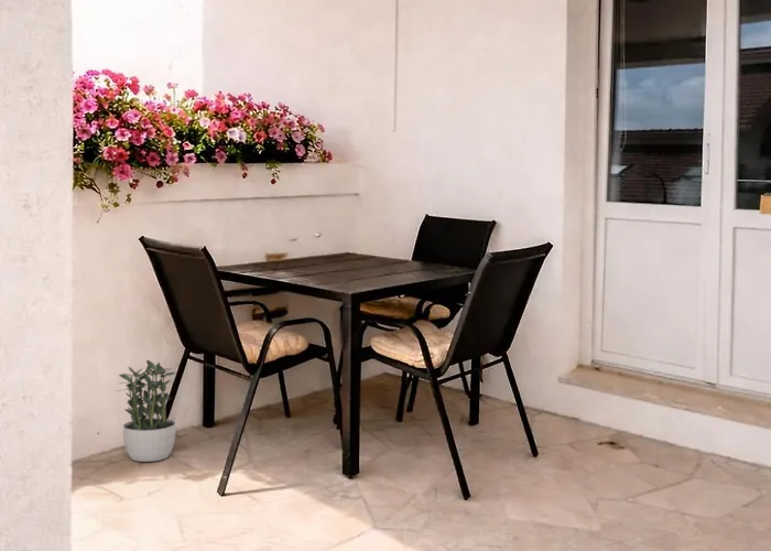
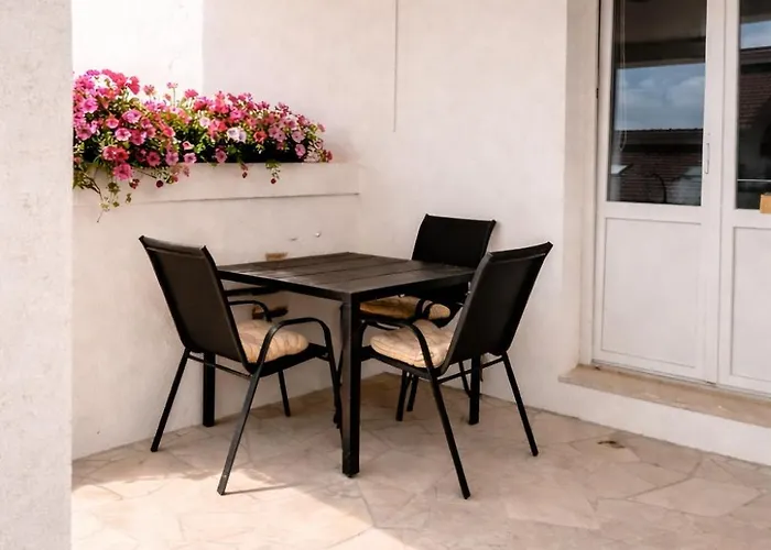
- potted plant (145, 408)
